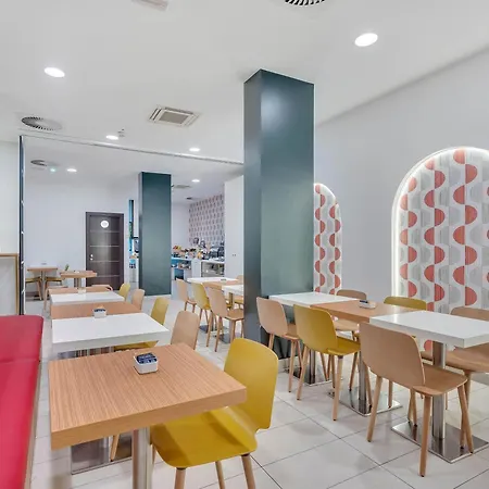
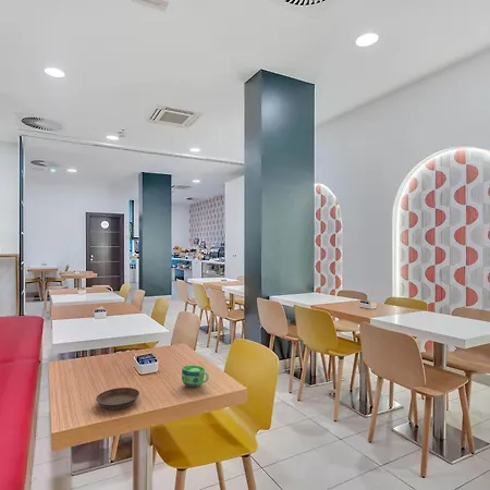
+ saucer (118, 399)
+ cup (196, 376)
